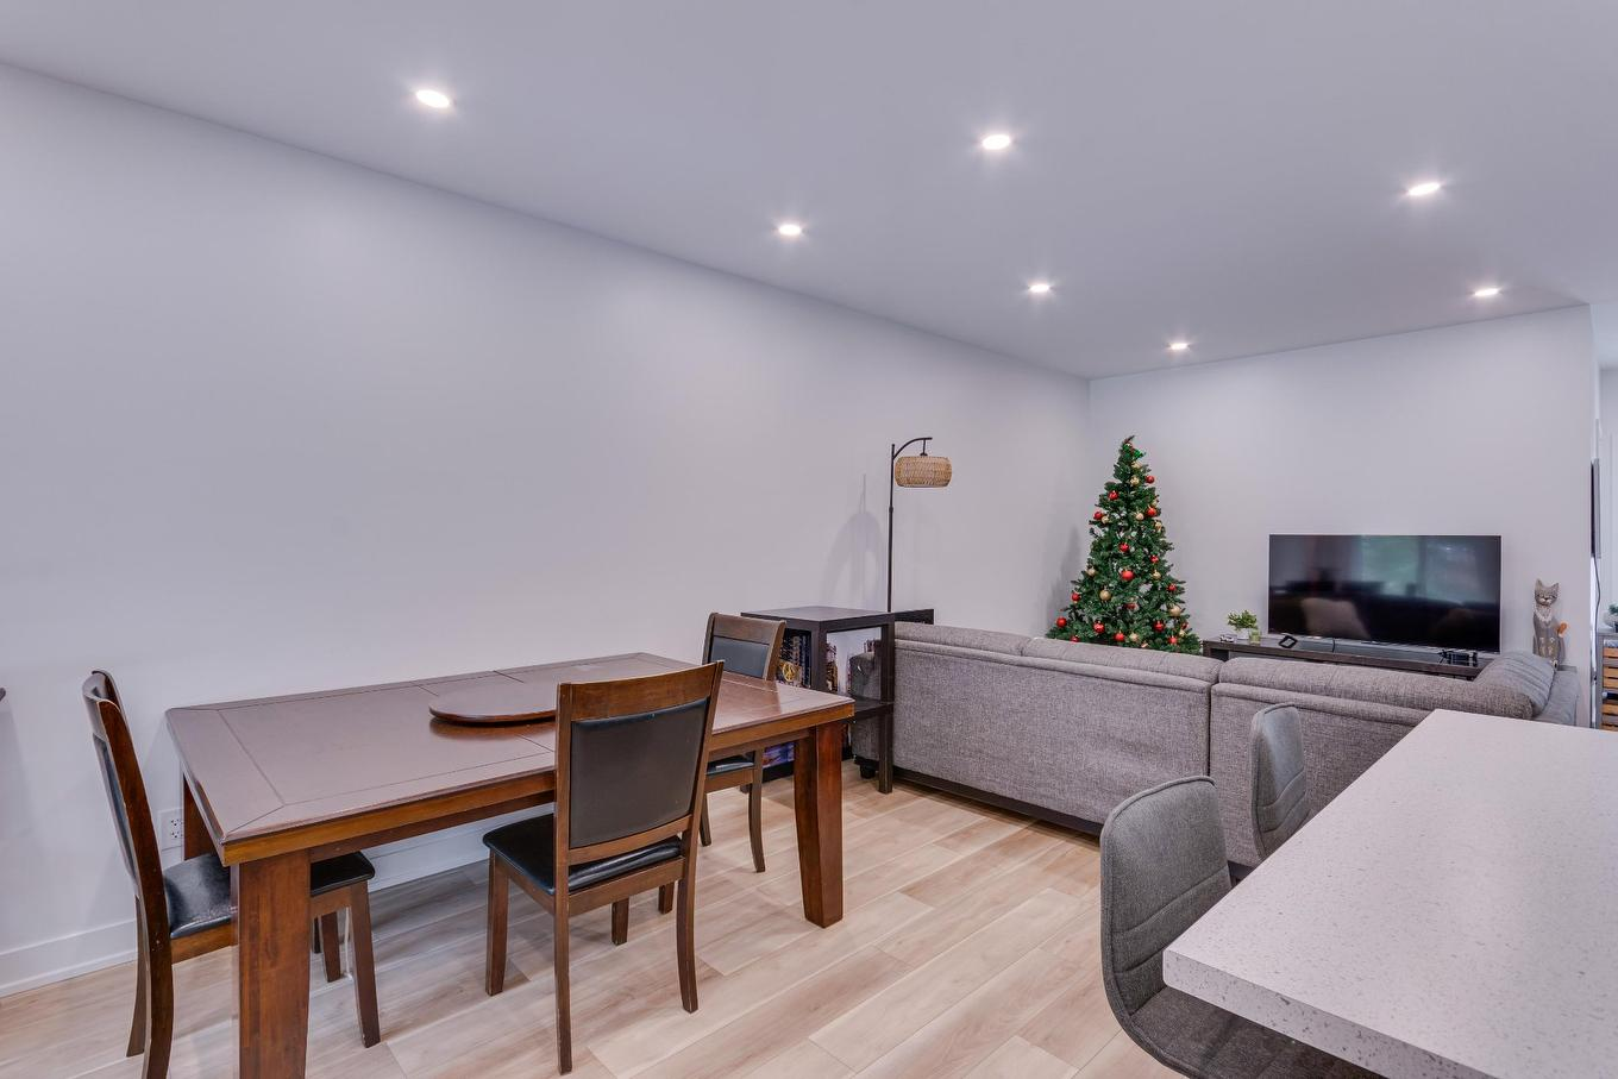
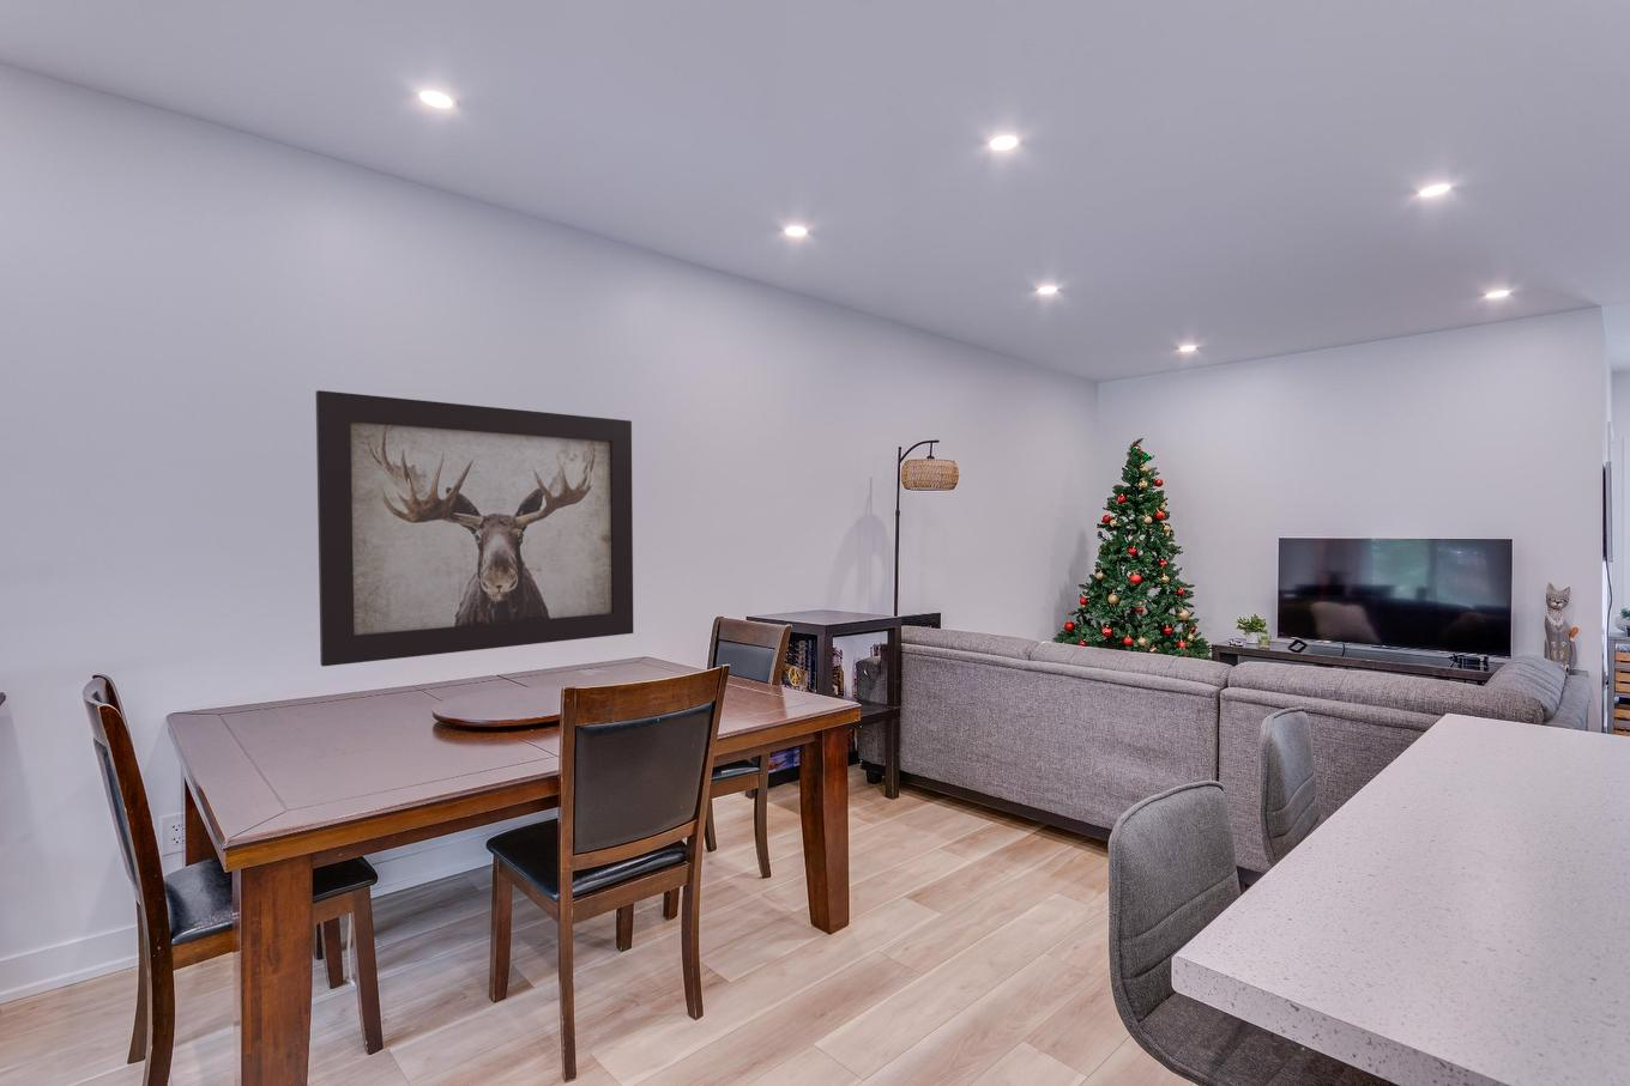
+ wall art (495, 528)
